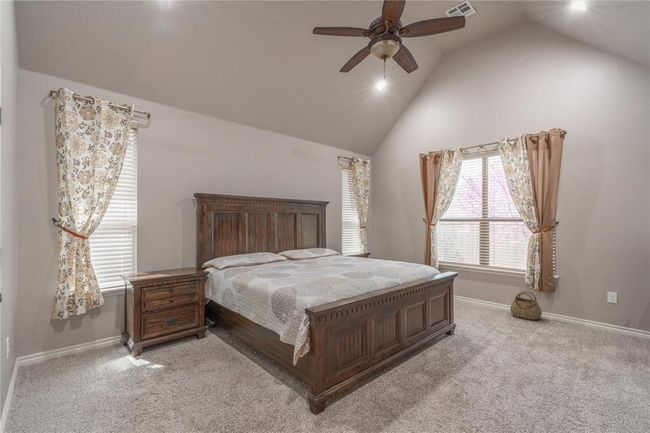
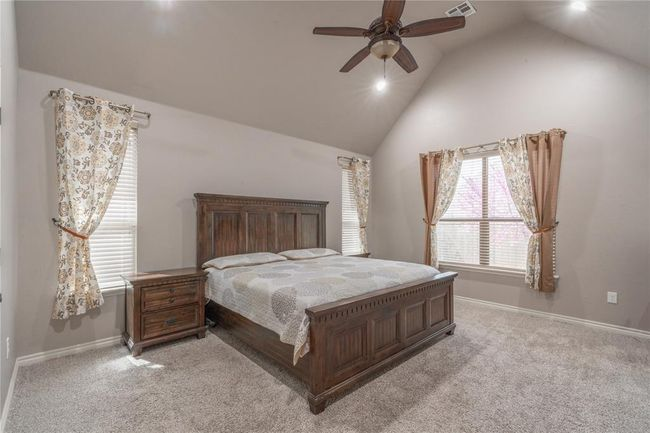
- basket (525, 304)
